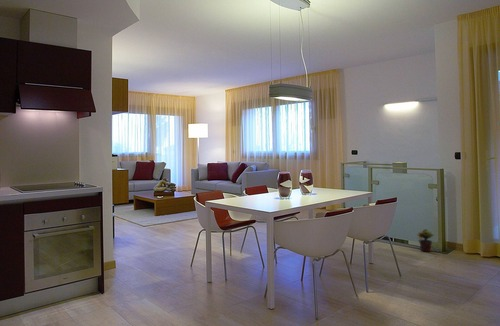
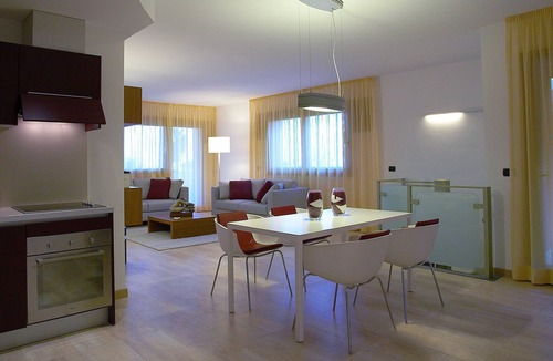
- potted plant (425, 239)
